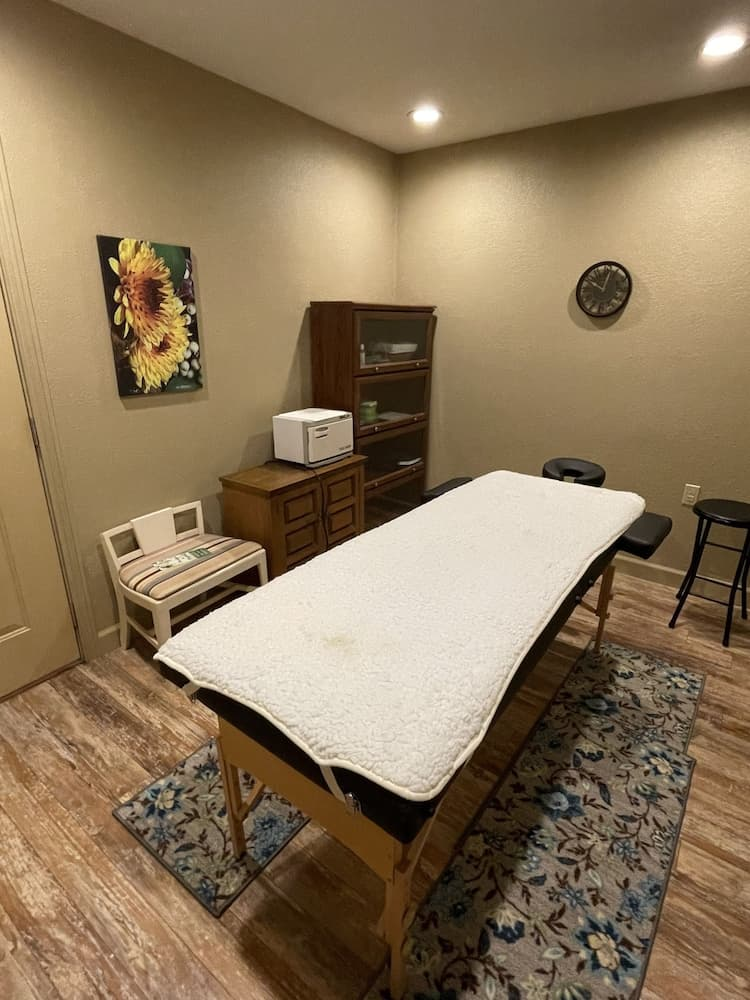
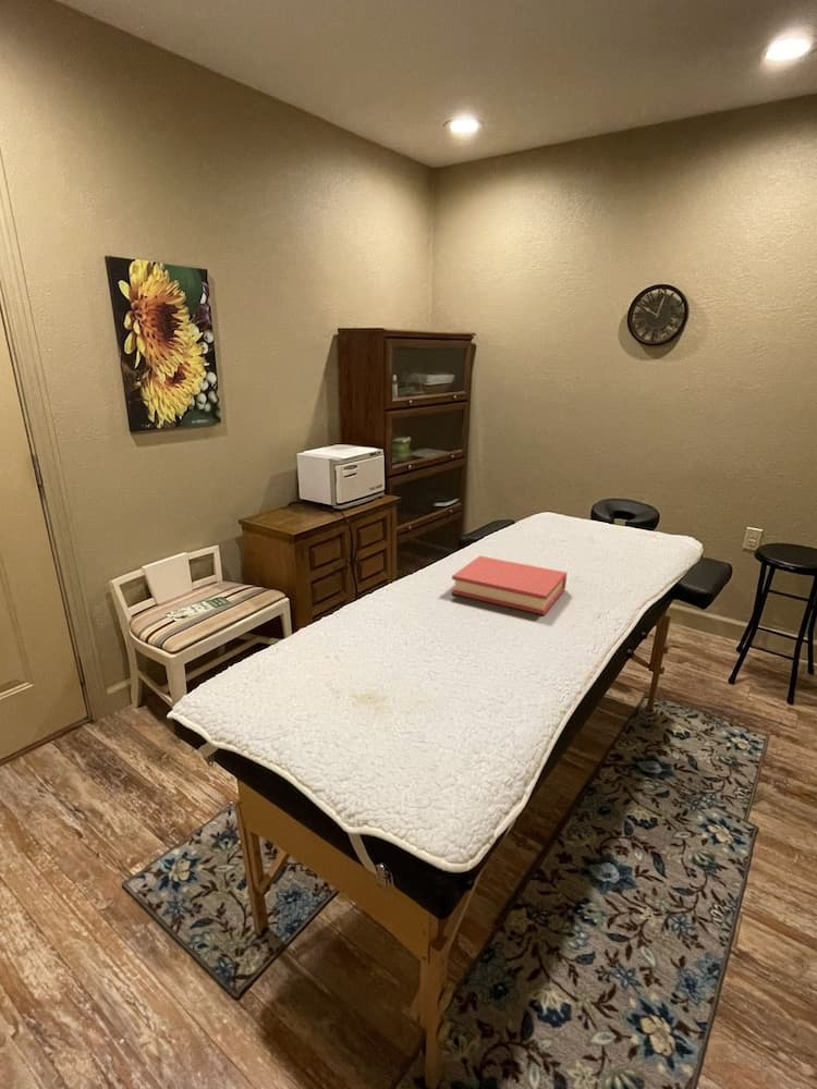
+ hardback book (509, 582)
